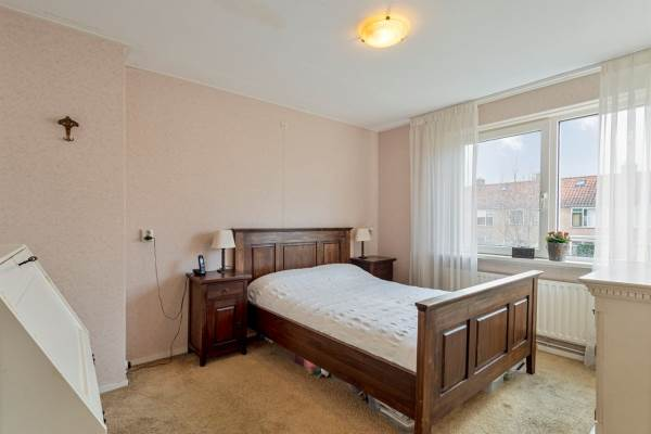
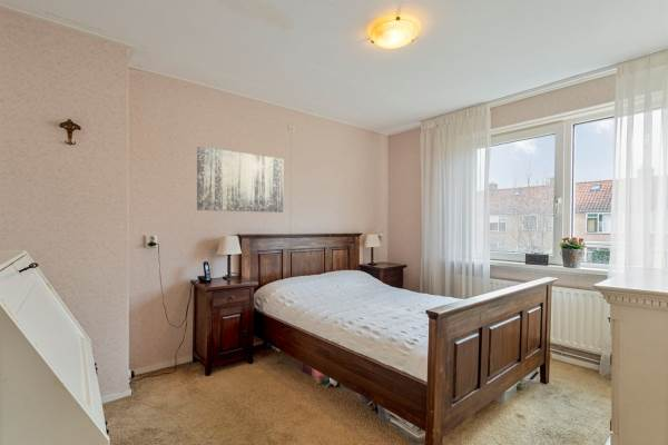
+ wall art (244, 182)
